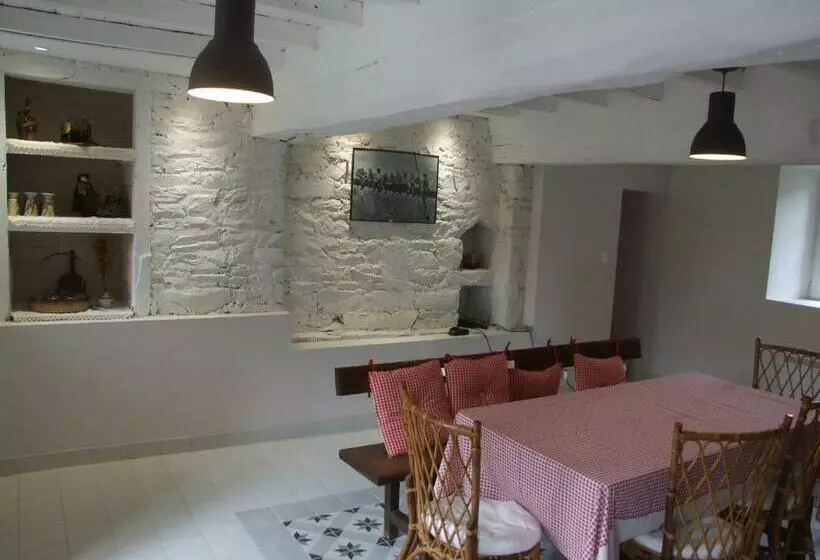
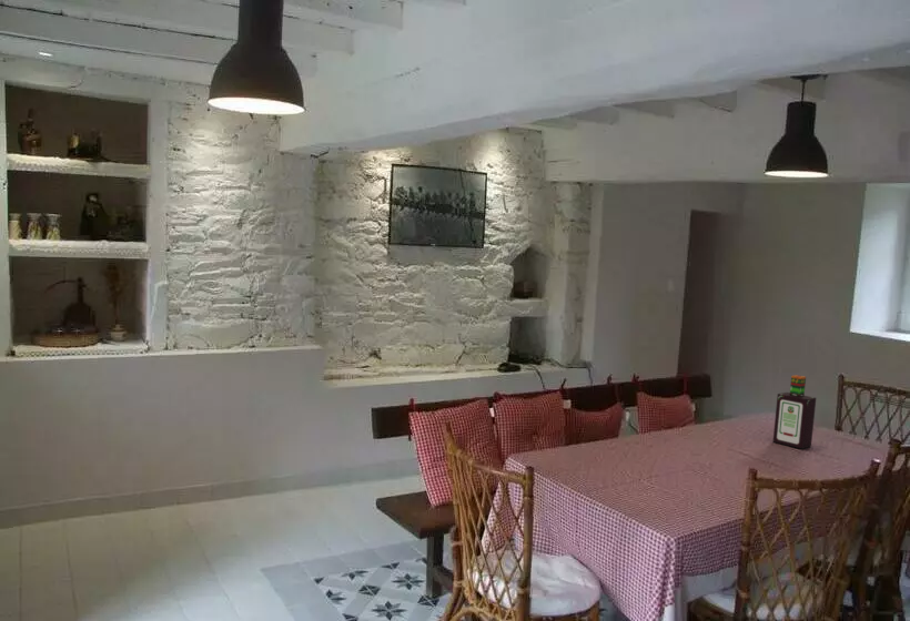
+ bottle (795, 410)
